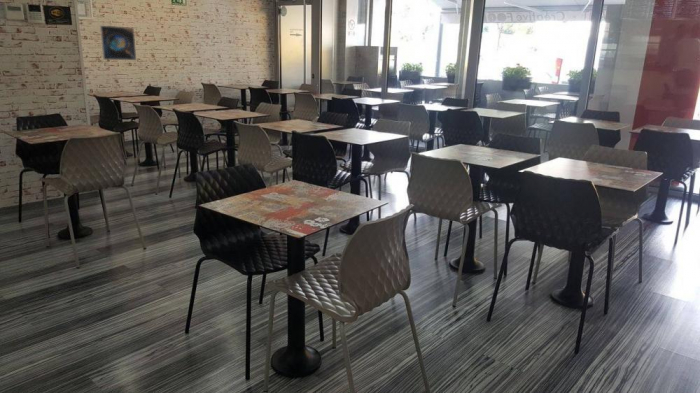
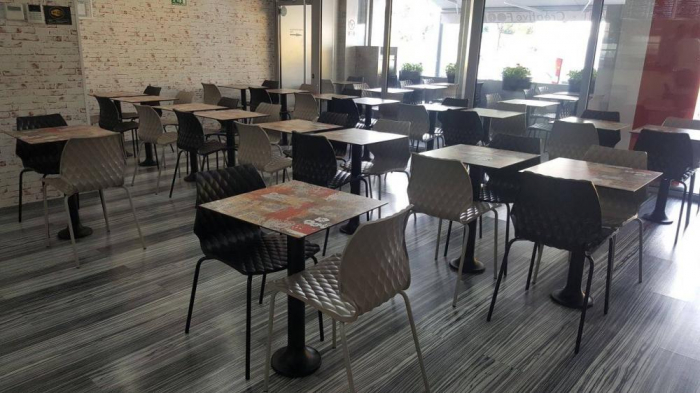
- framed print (118, 43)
